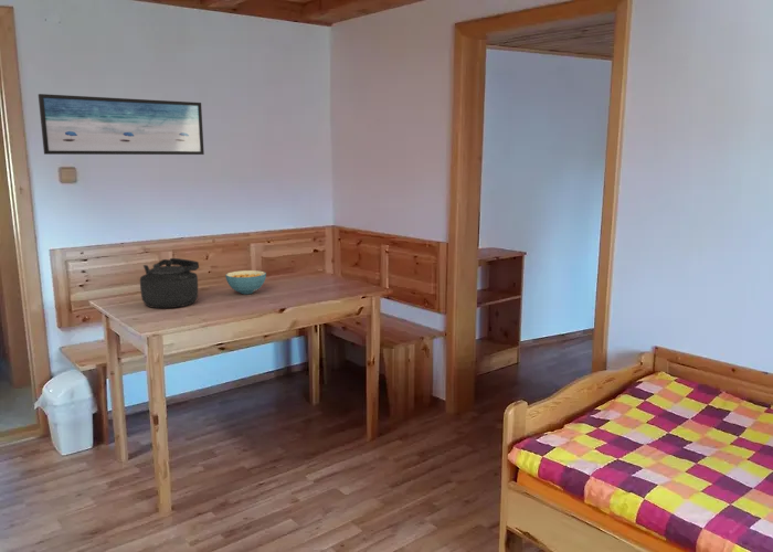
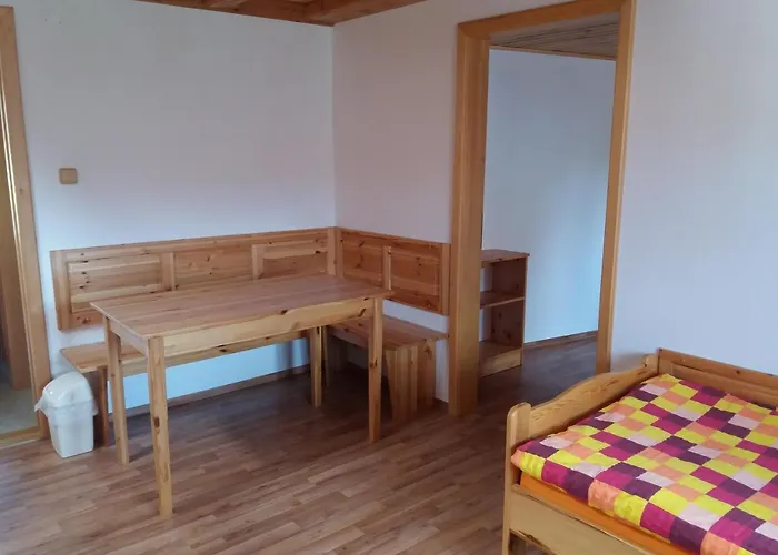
- kettle (169, 282)
- wall art (127, 126)
- cereal bowl (246, 283)
